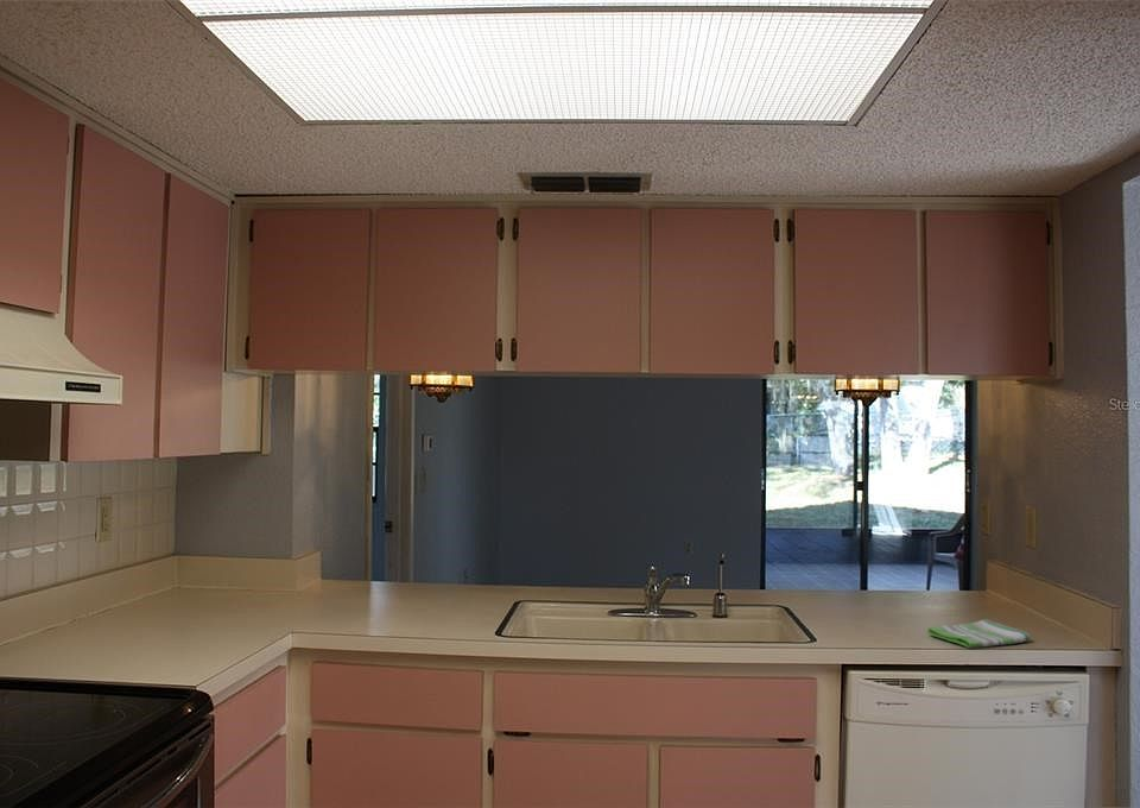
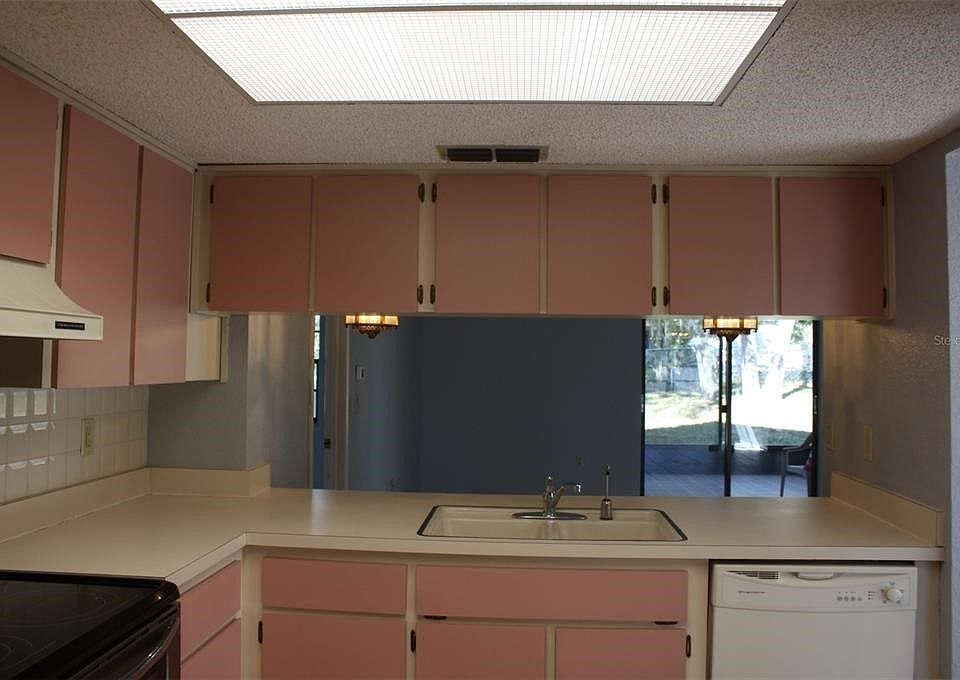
- dish towel (977, 632)
